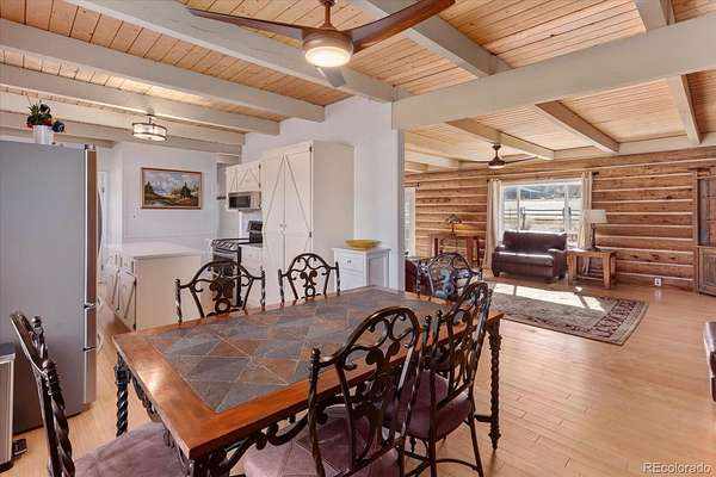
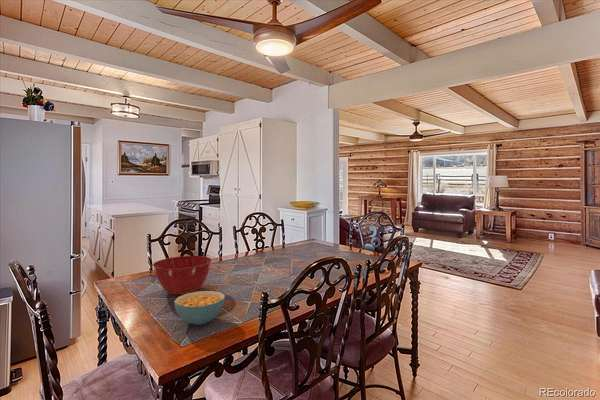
+ cereal bowl (200, 310)
+ mixing bowl (183, 276)
